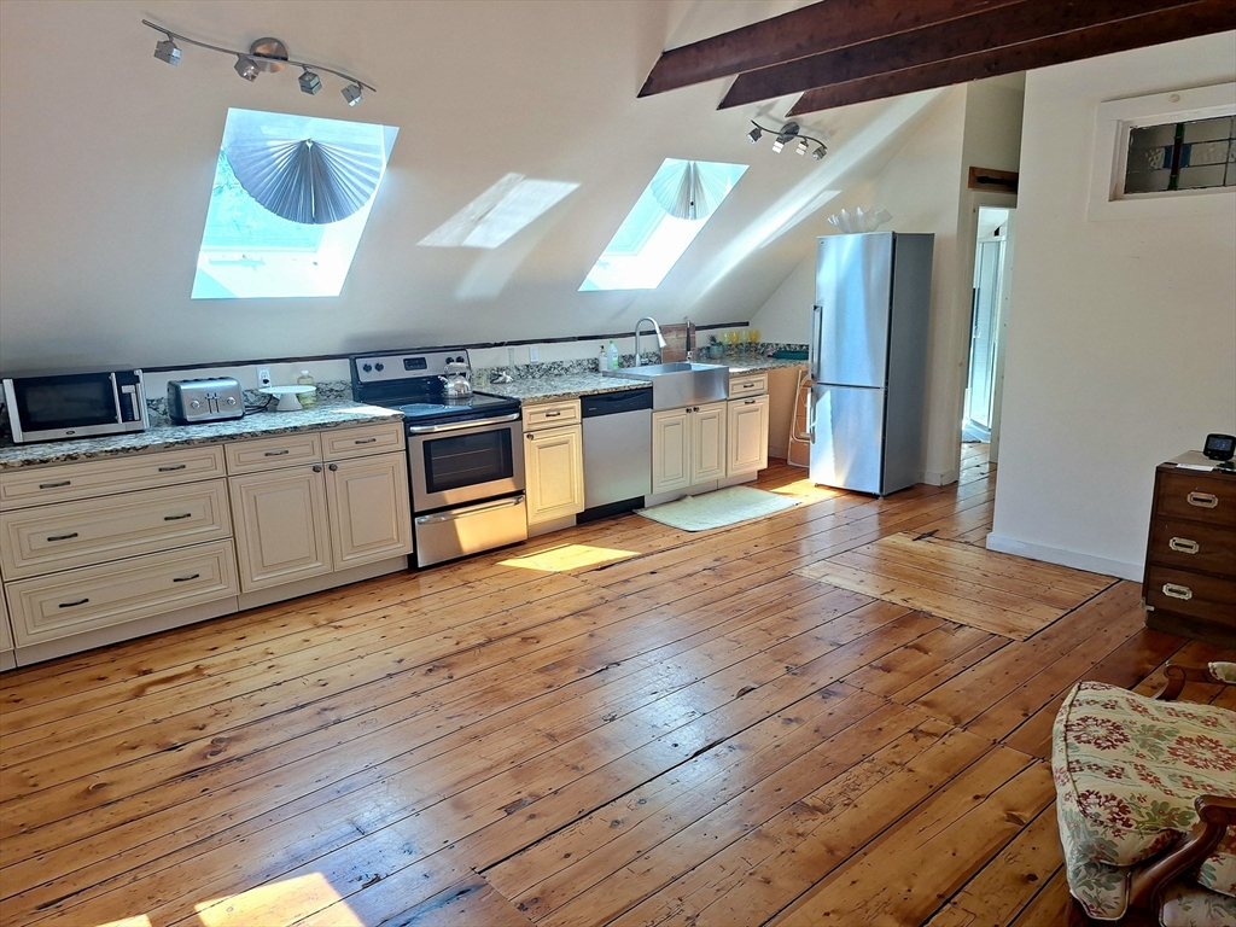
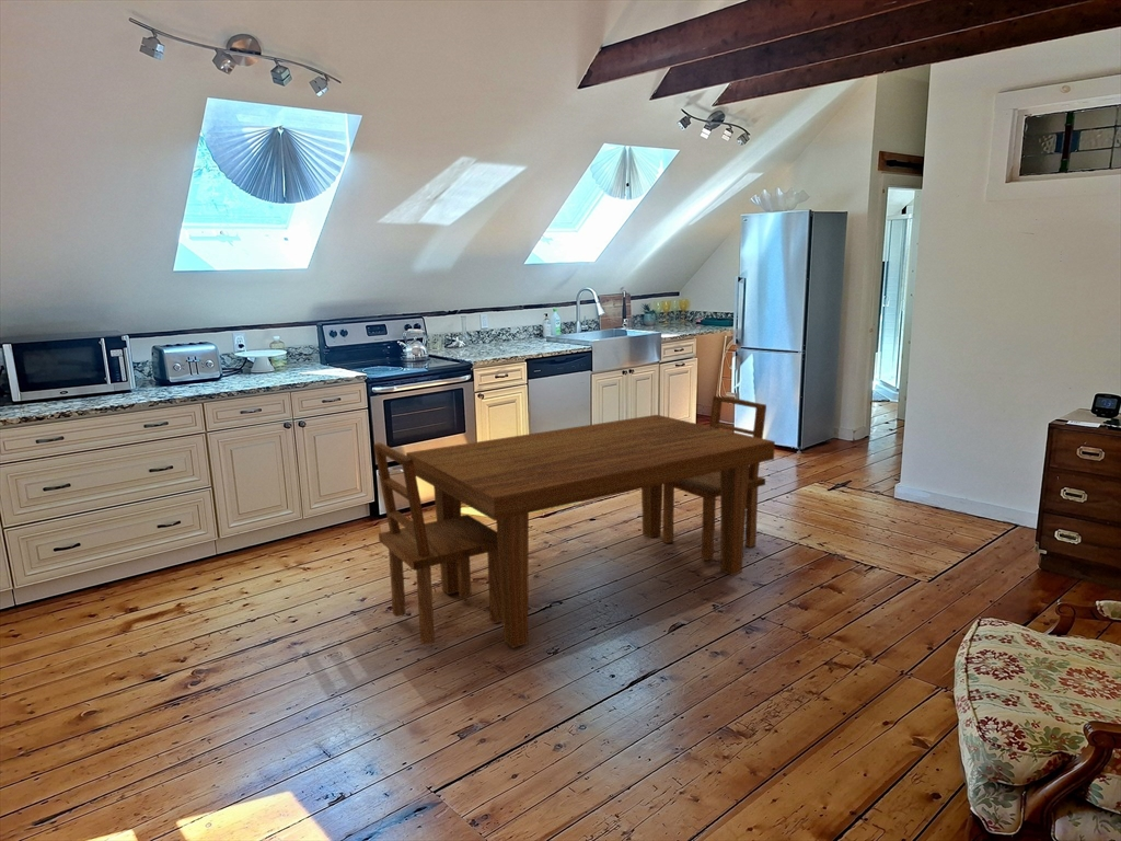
+ dining table (593, 498)
